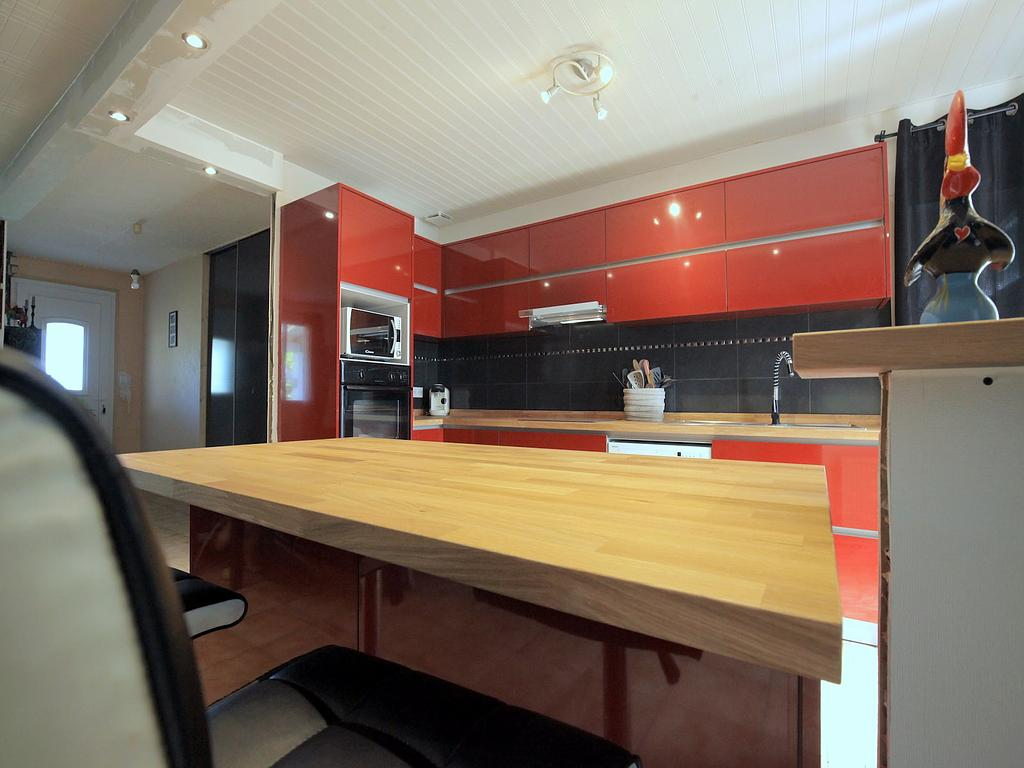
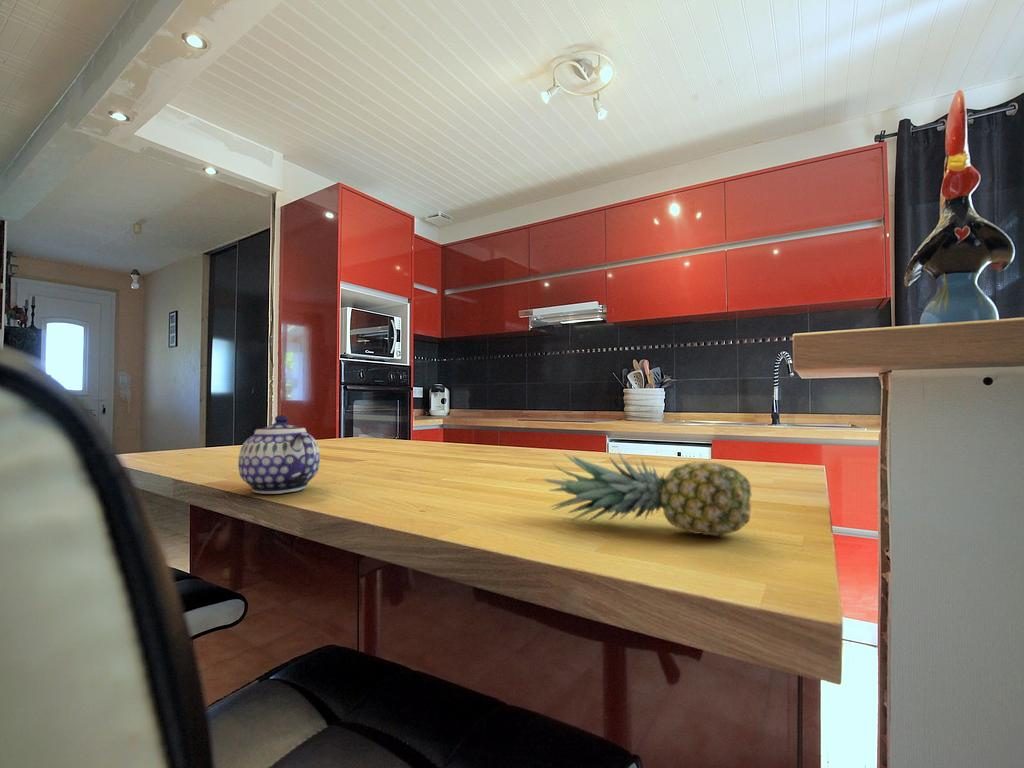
+ fruit (641, 491)
+ teapot (280, 452)
